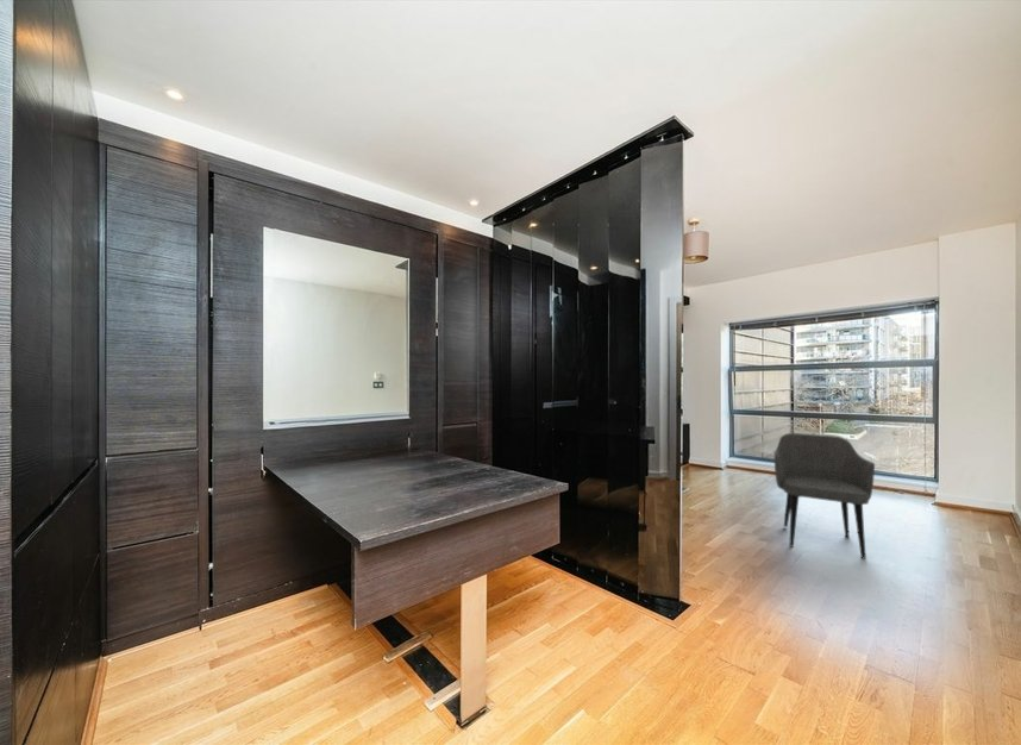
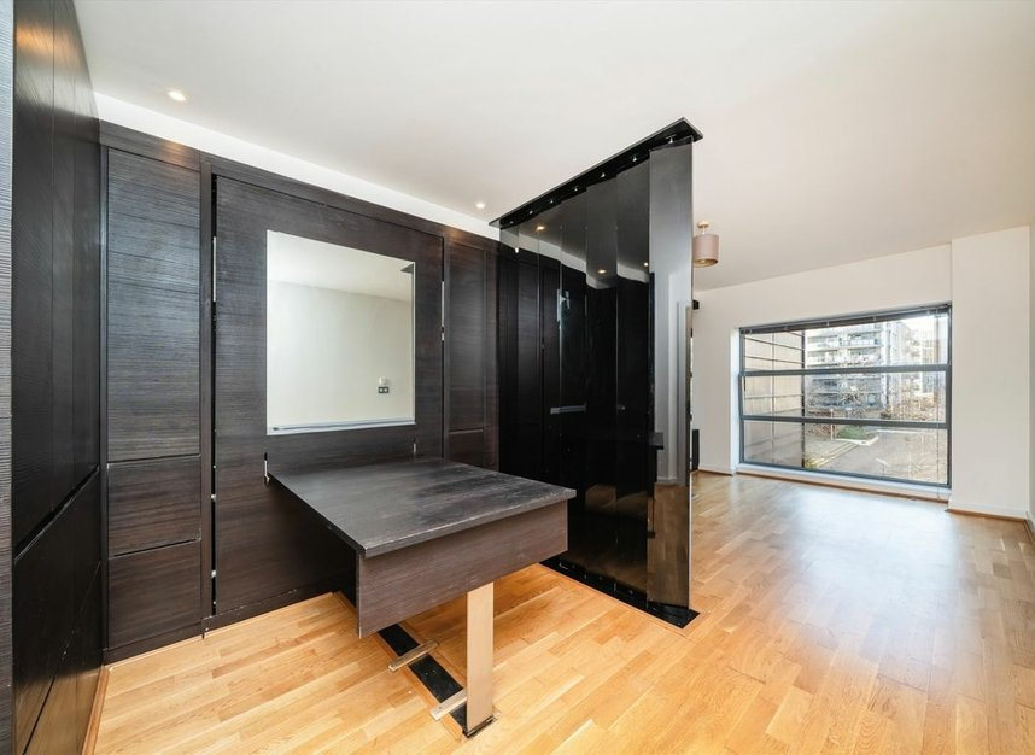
- armchair (819, 489)
